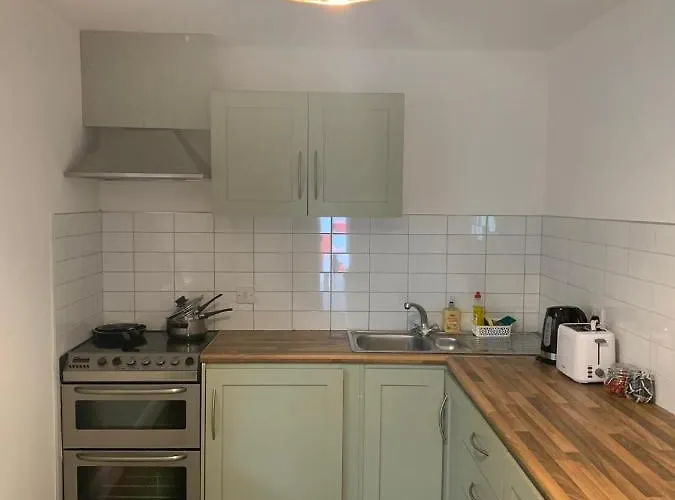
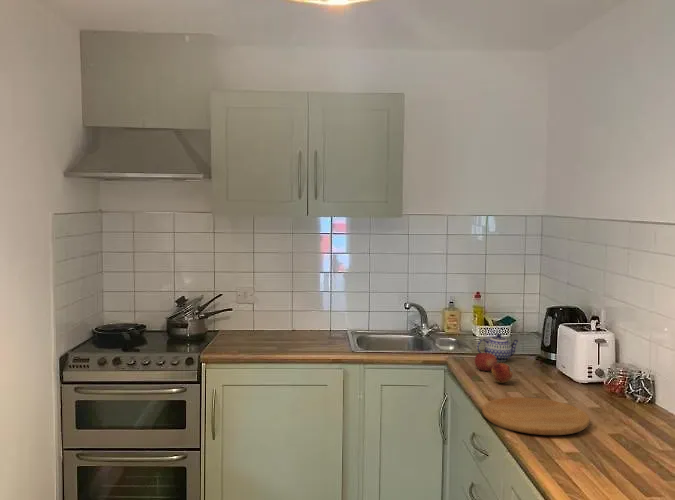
+ fruit (485, 360)
+ fruit (501, 373)
+ teapot (497, 346)
+ cutting board (534, 415)
